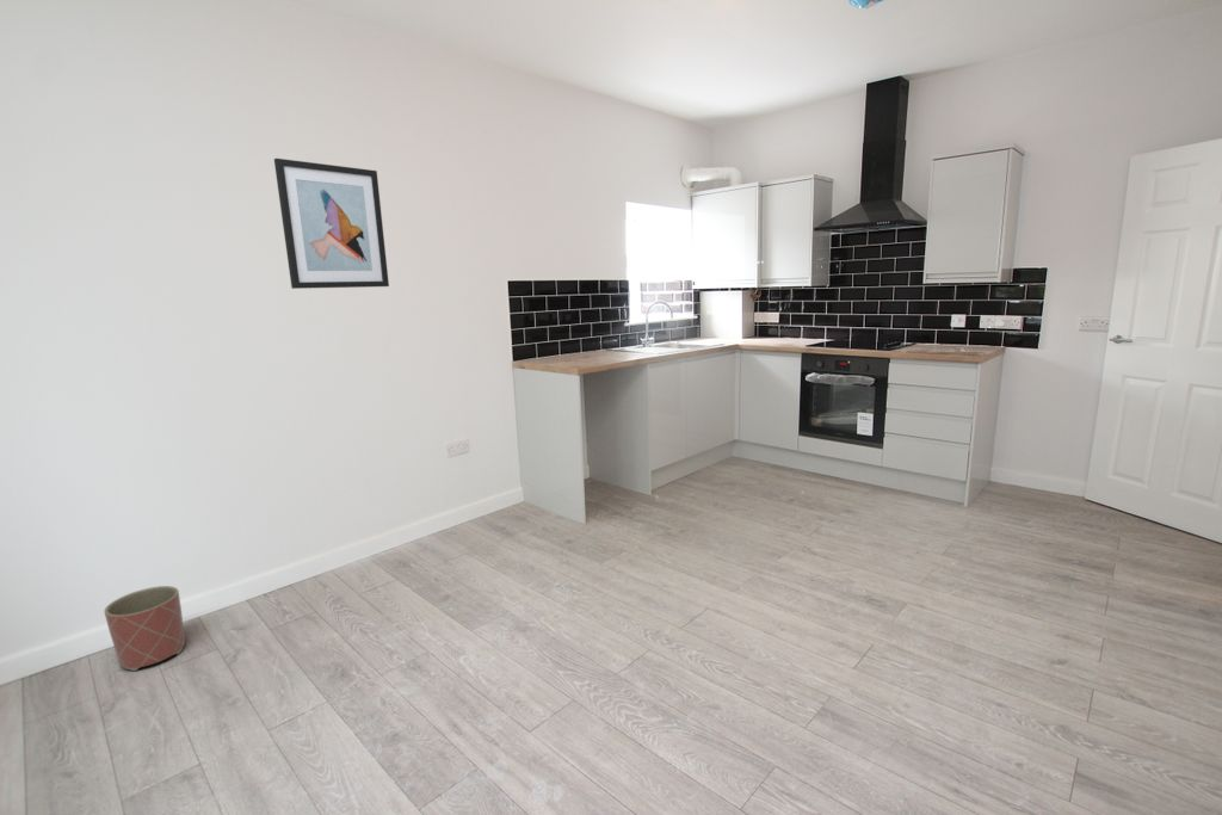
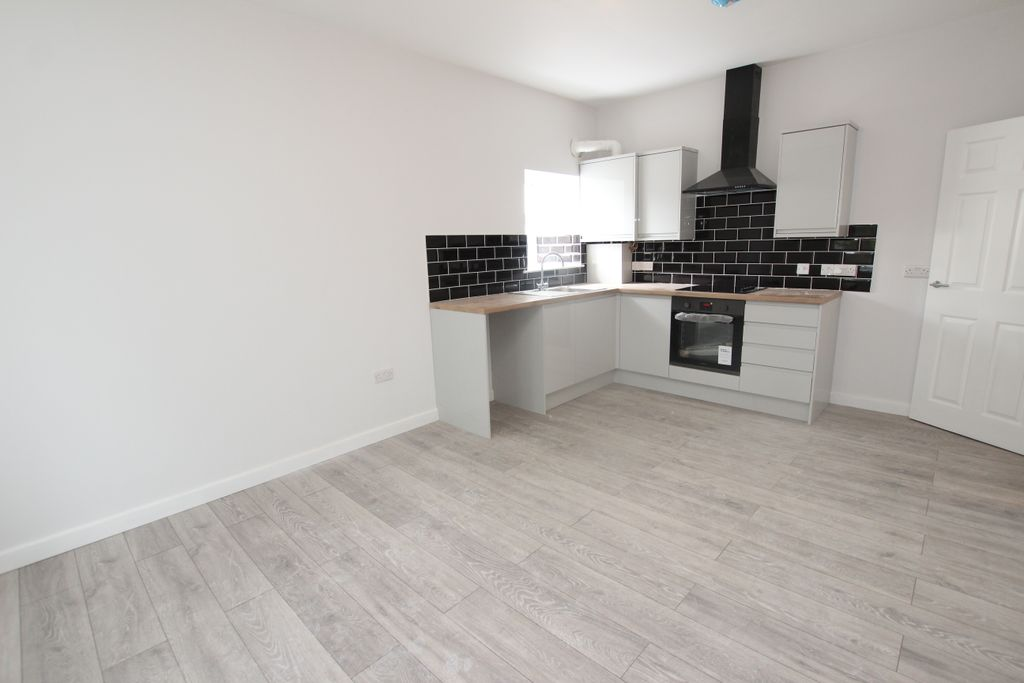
- wall art (335, 227)
- planter (148, 628)
